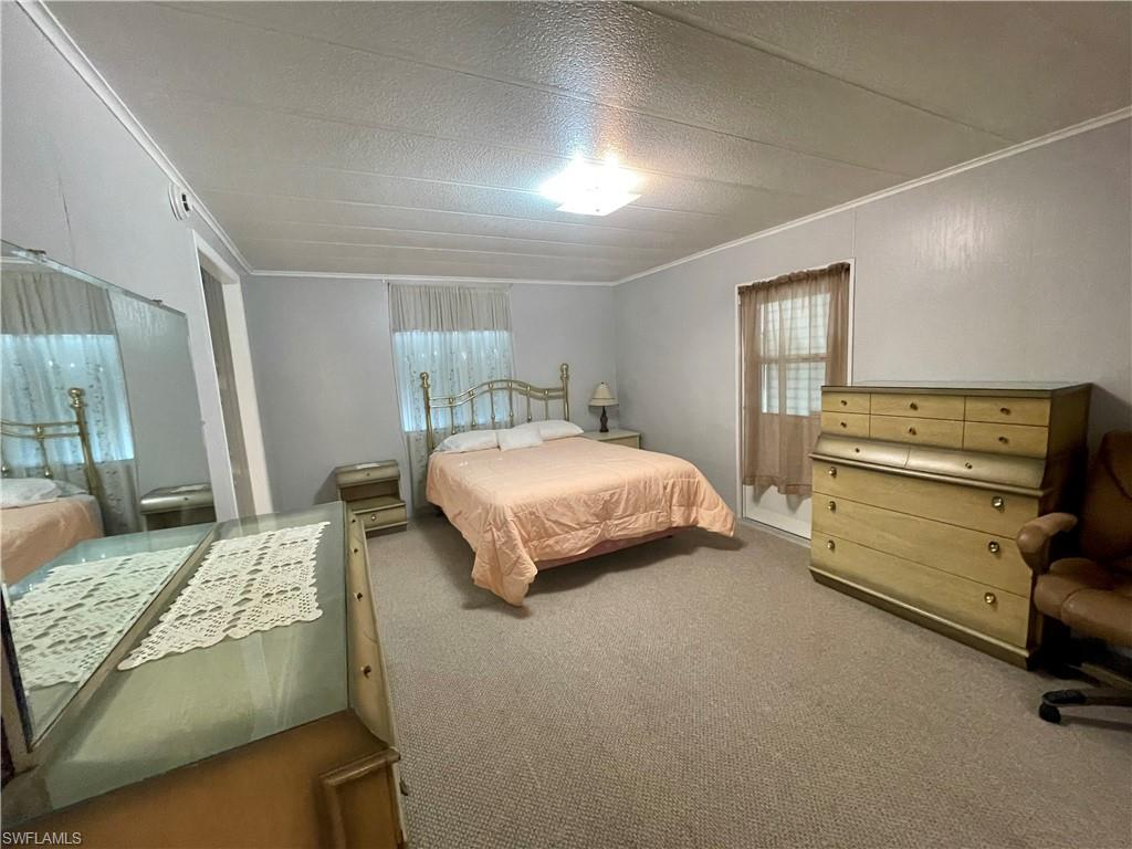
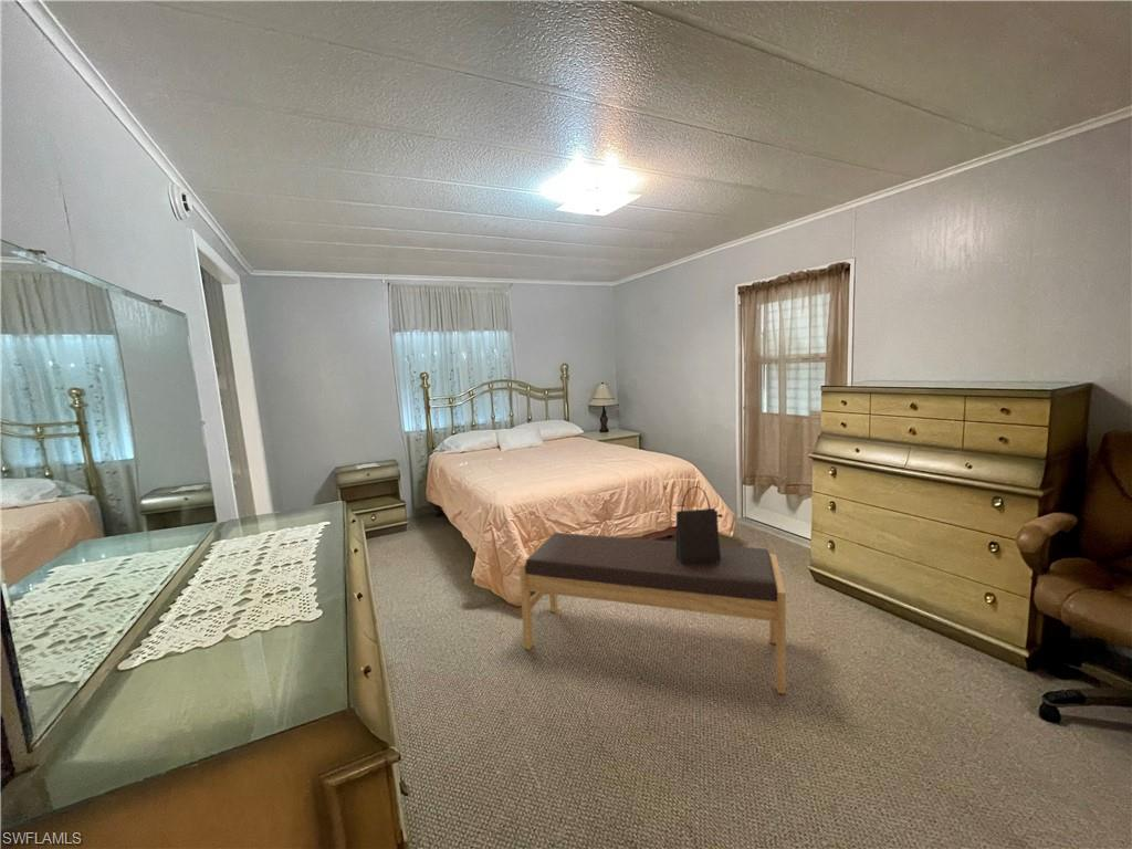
+ bench (648, 599)
+ handbag (700, 522)
